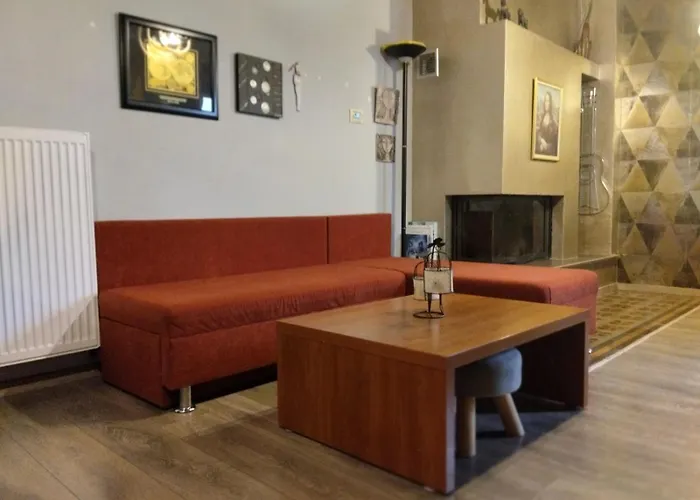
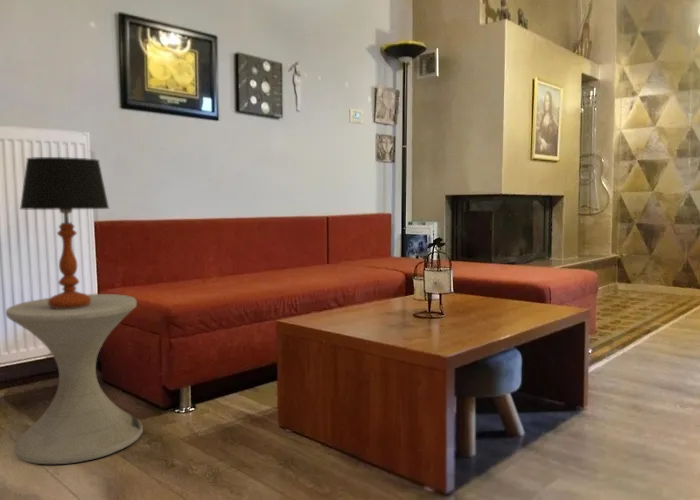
+ side table (77, 371)
+ table lamp (66, 233)
